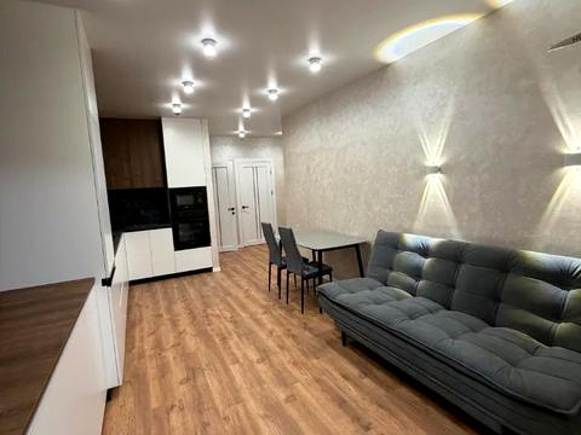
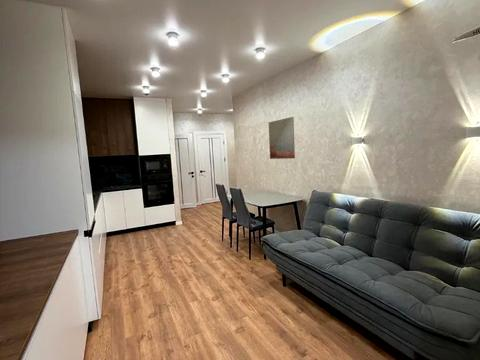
+ wall art (281, 139)
